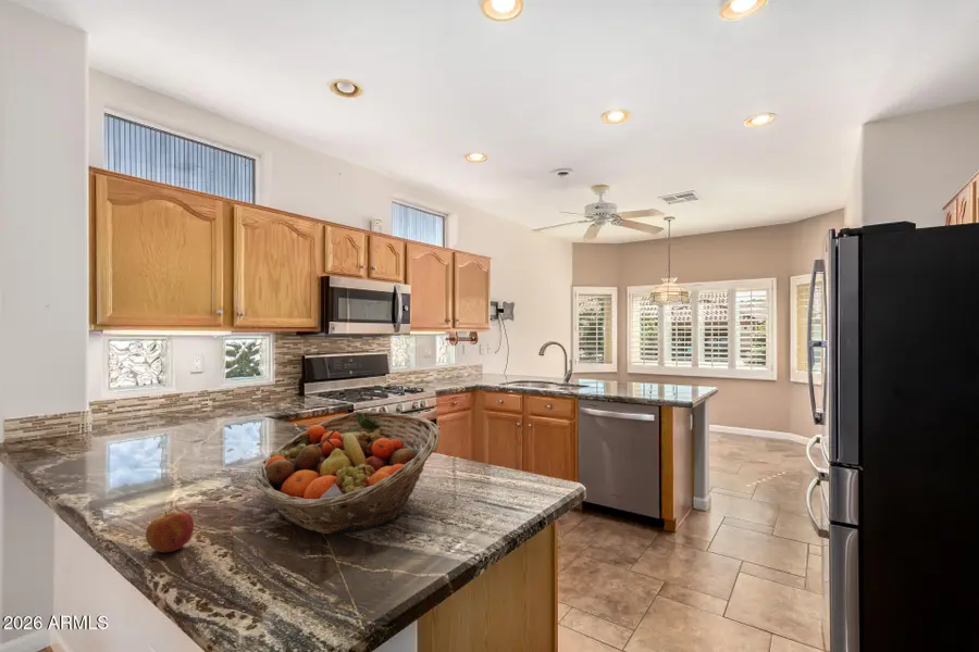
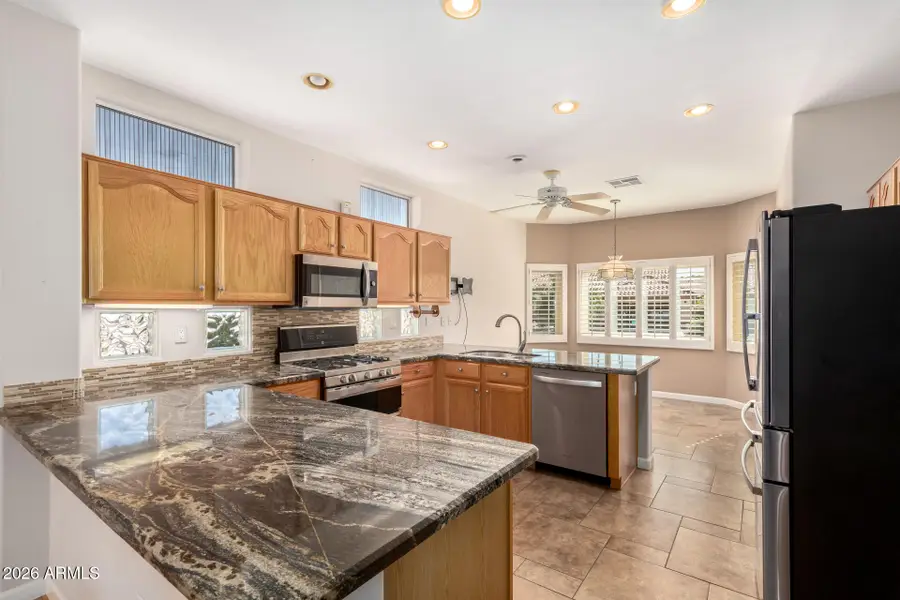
- apple (170, 528)
- fruit basket (349, 464)
